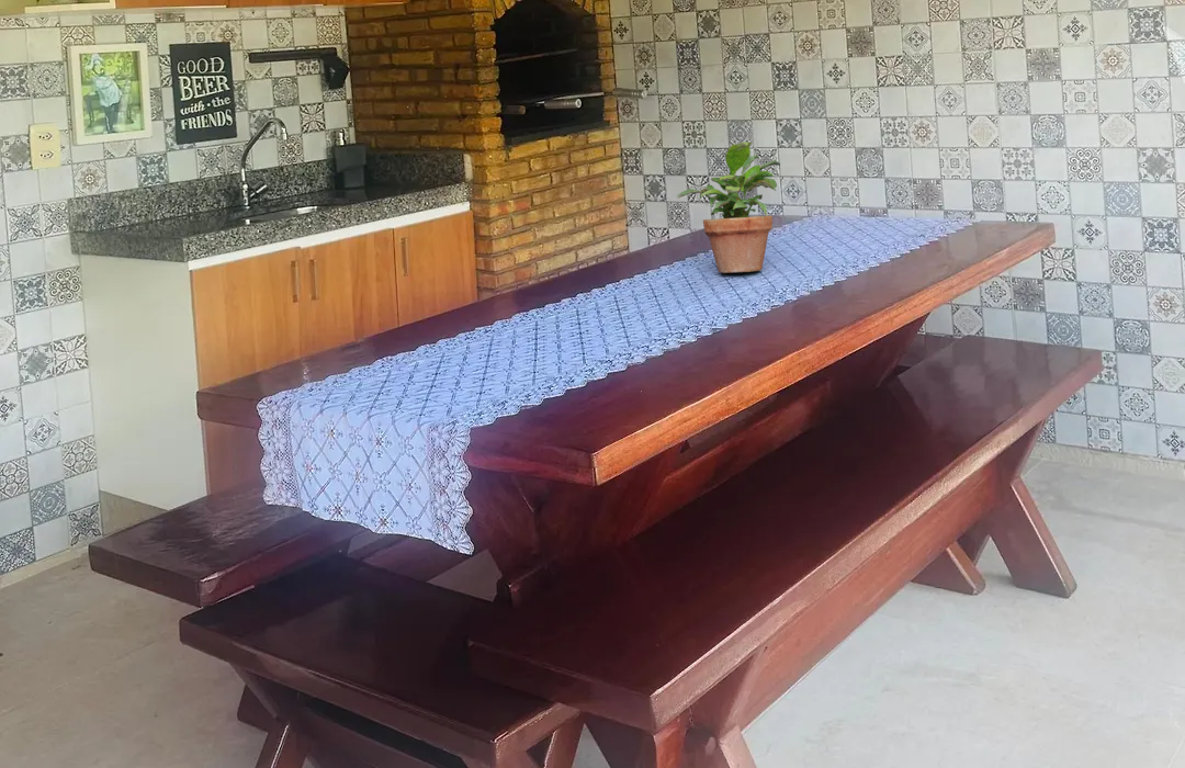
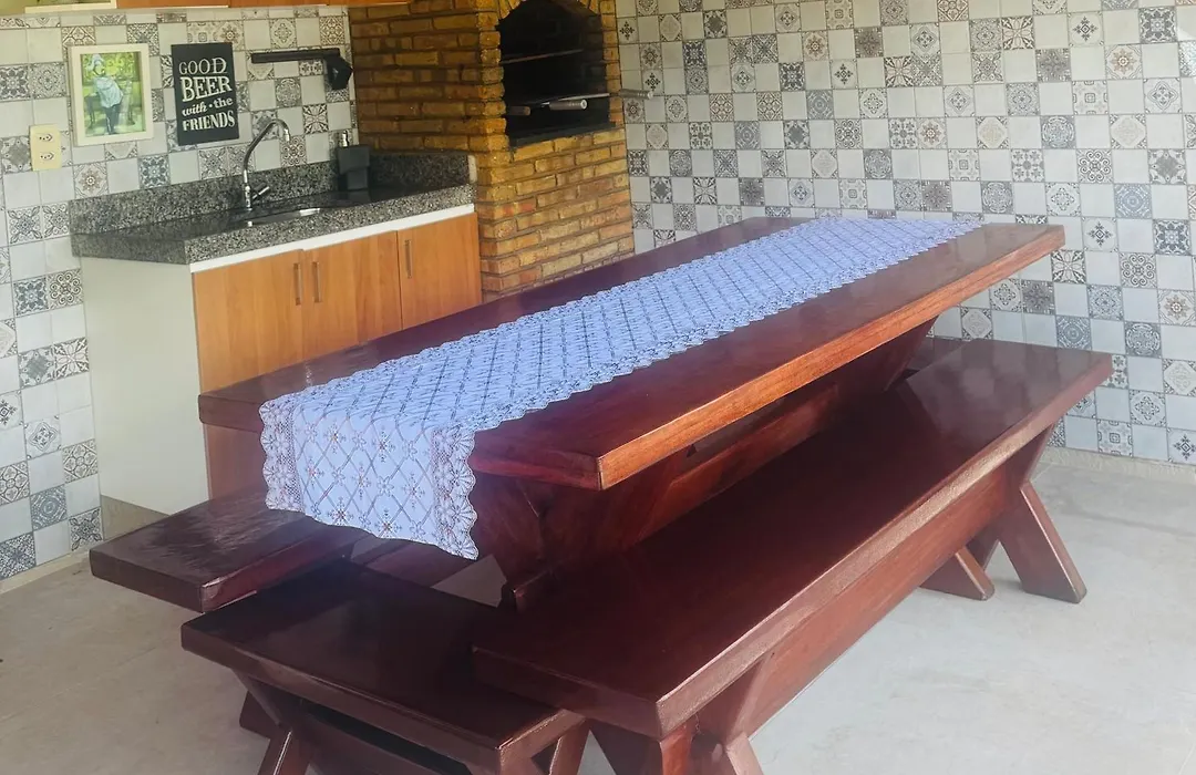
- potted plant (732, 208)
